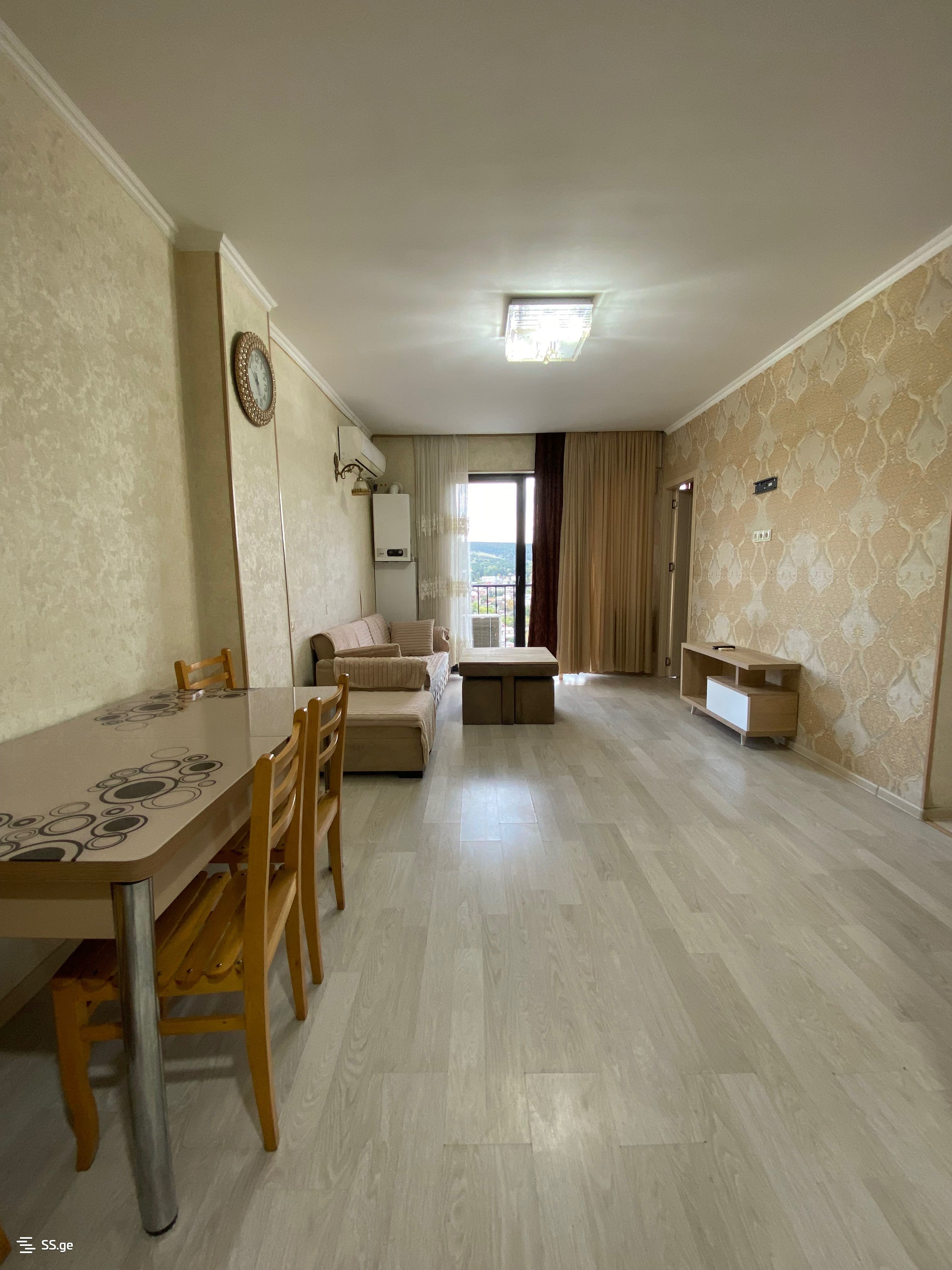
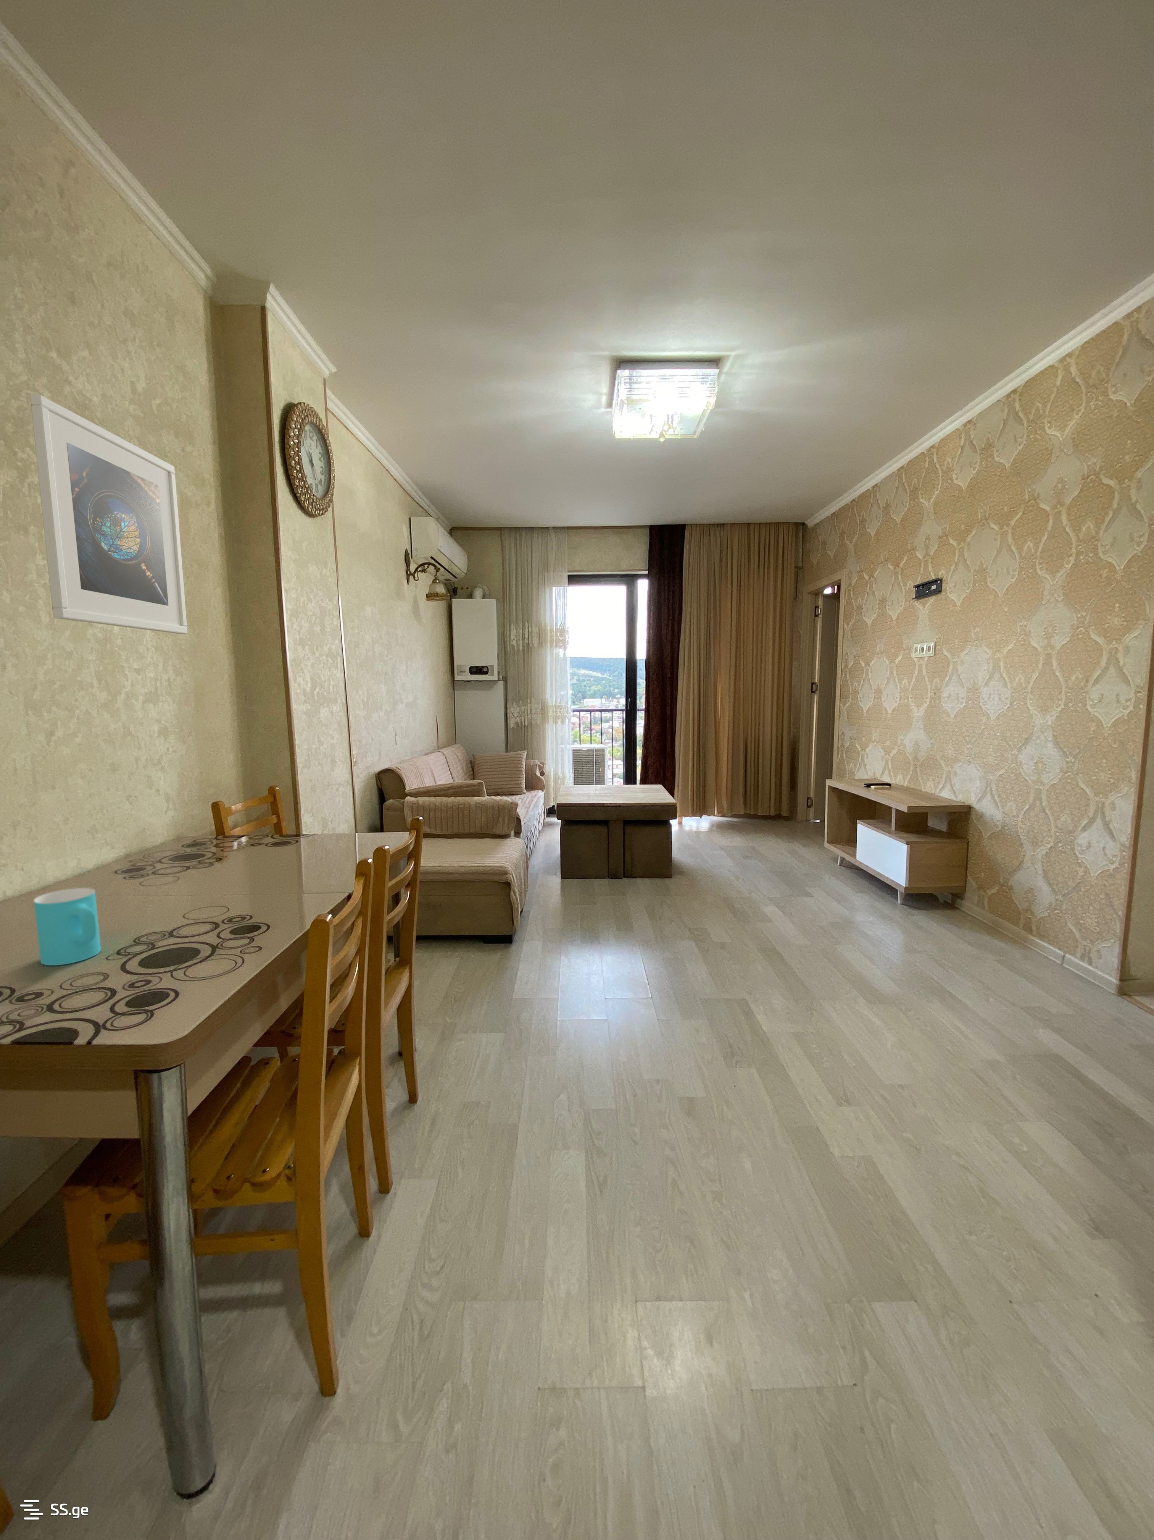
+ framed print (121, 532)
+ cup (68, 928)
